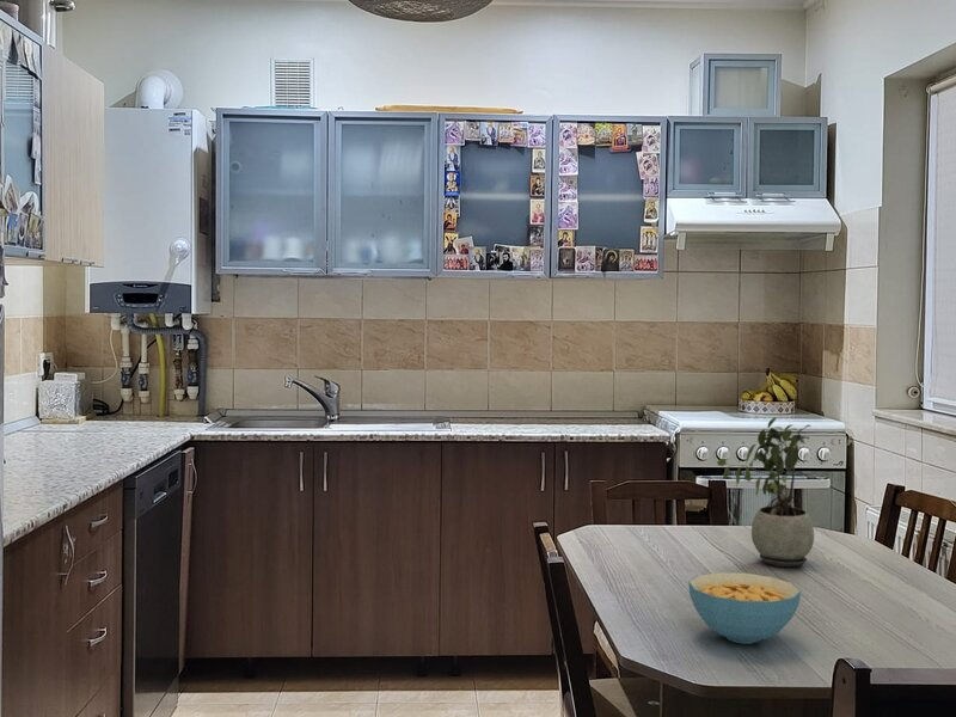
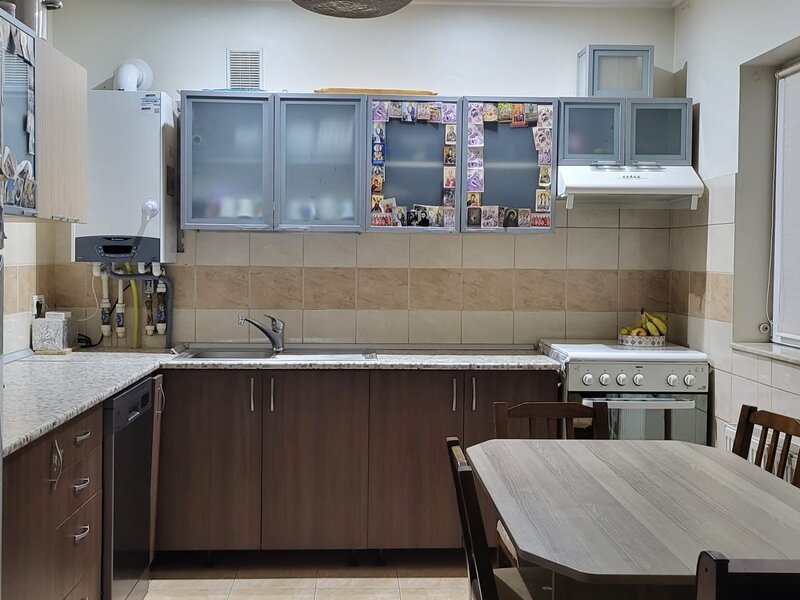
- potted plant (770, 490)
- cereal bowl (742, 612)
